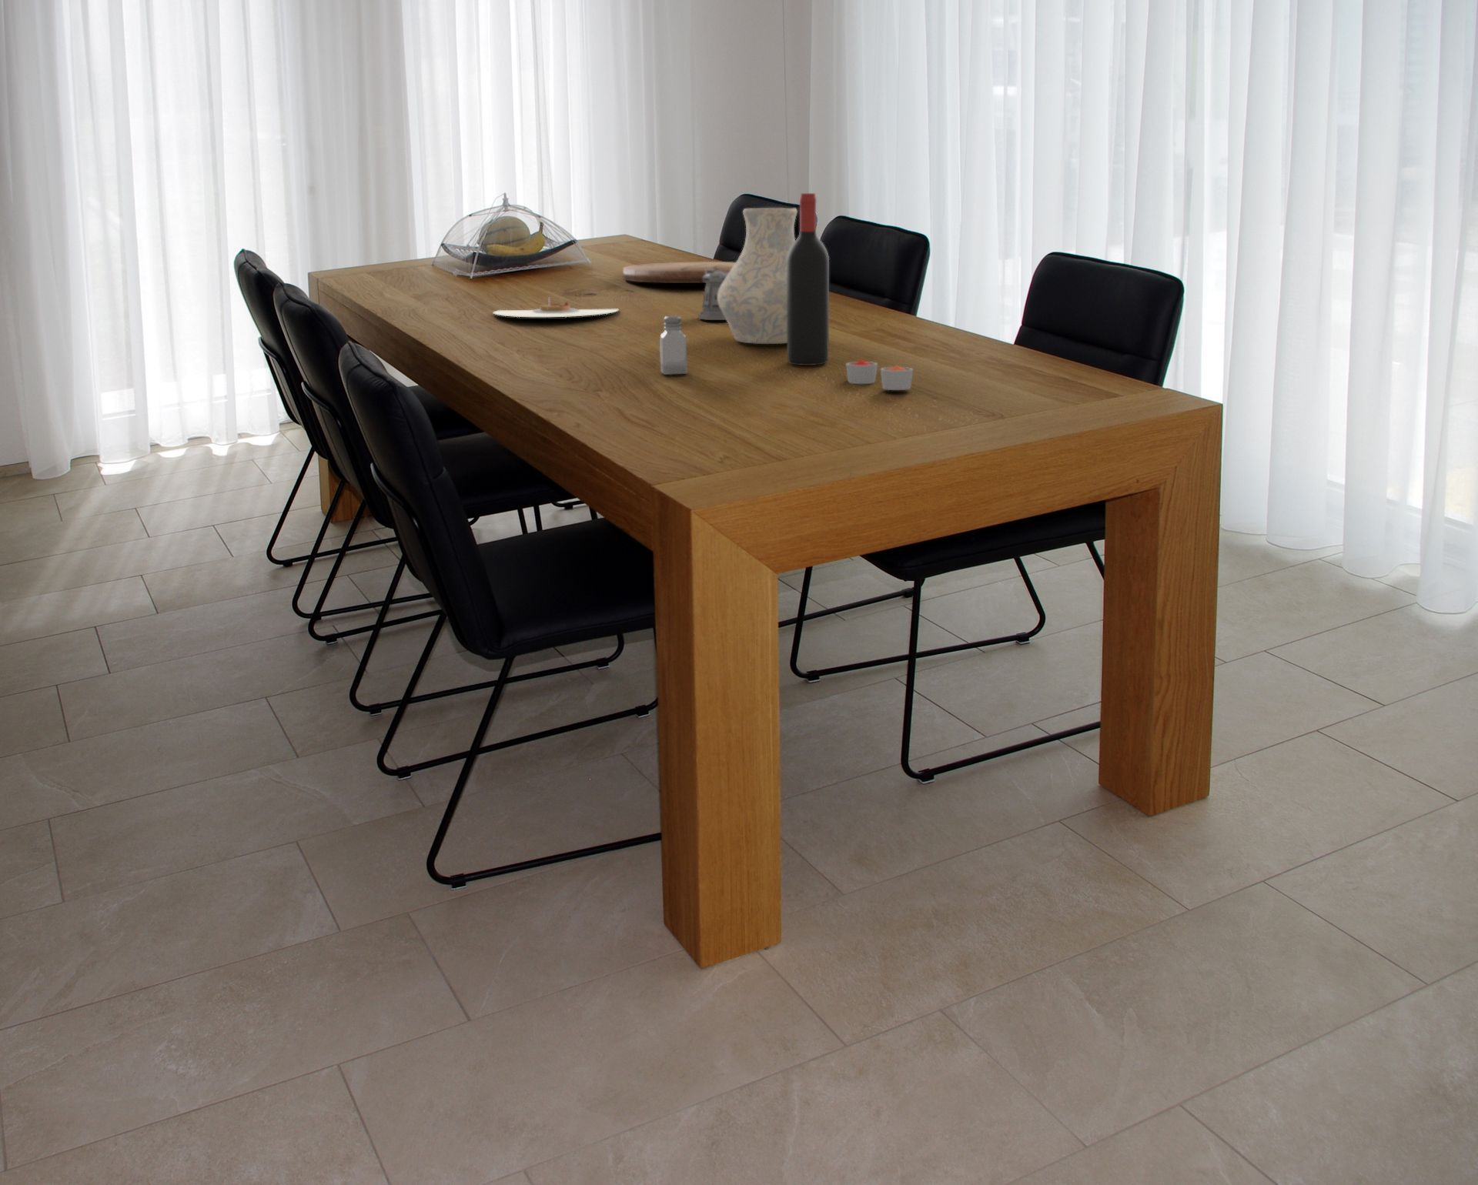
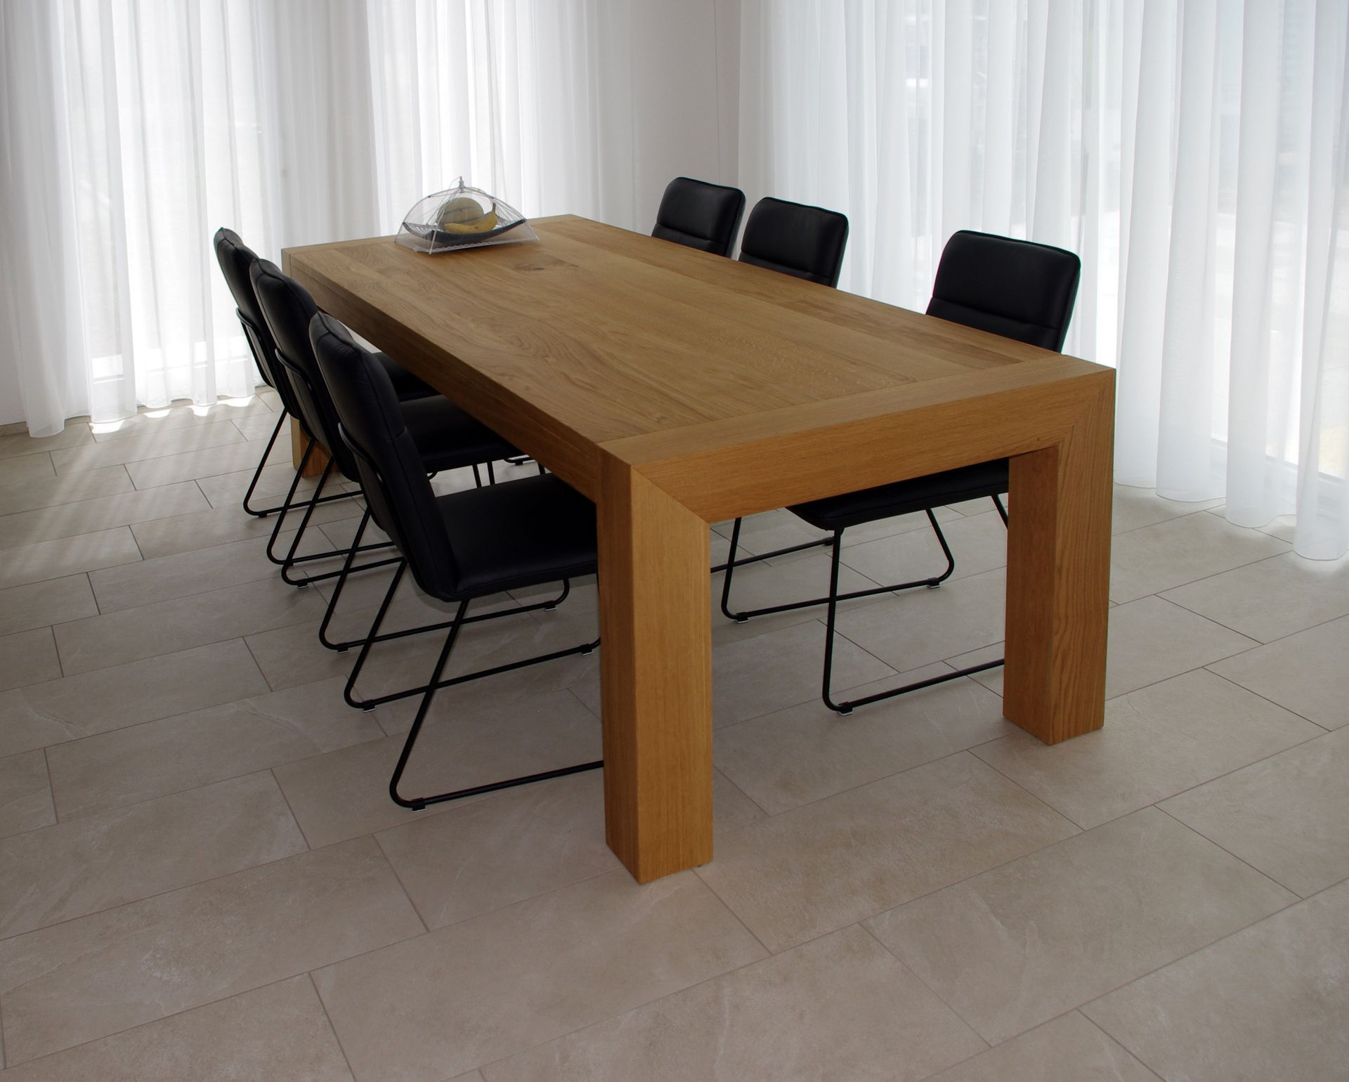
- cutting board (697, 272)
- plate (556, 306)
- saltshaker (672, 345)
- wine bottle (808, 279)
- vase (769, 274)
- pepper shaker (717, 293)
- candle (881, 374)
